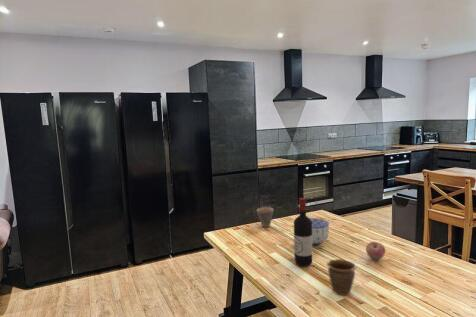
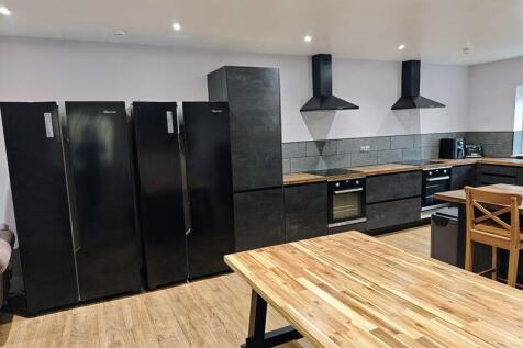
- wine bottle (303, 231)
- mug (342, 276)
- apple (375, 251)
- bowl (313, 232)
- cup (265, 217)
